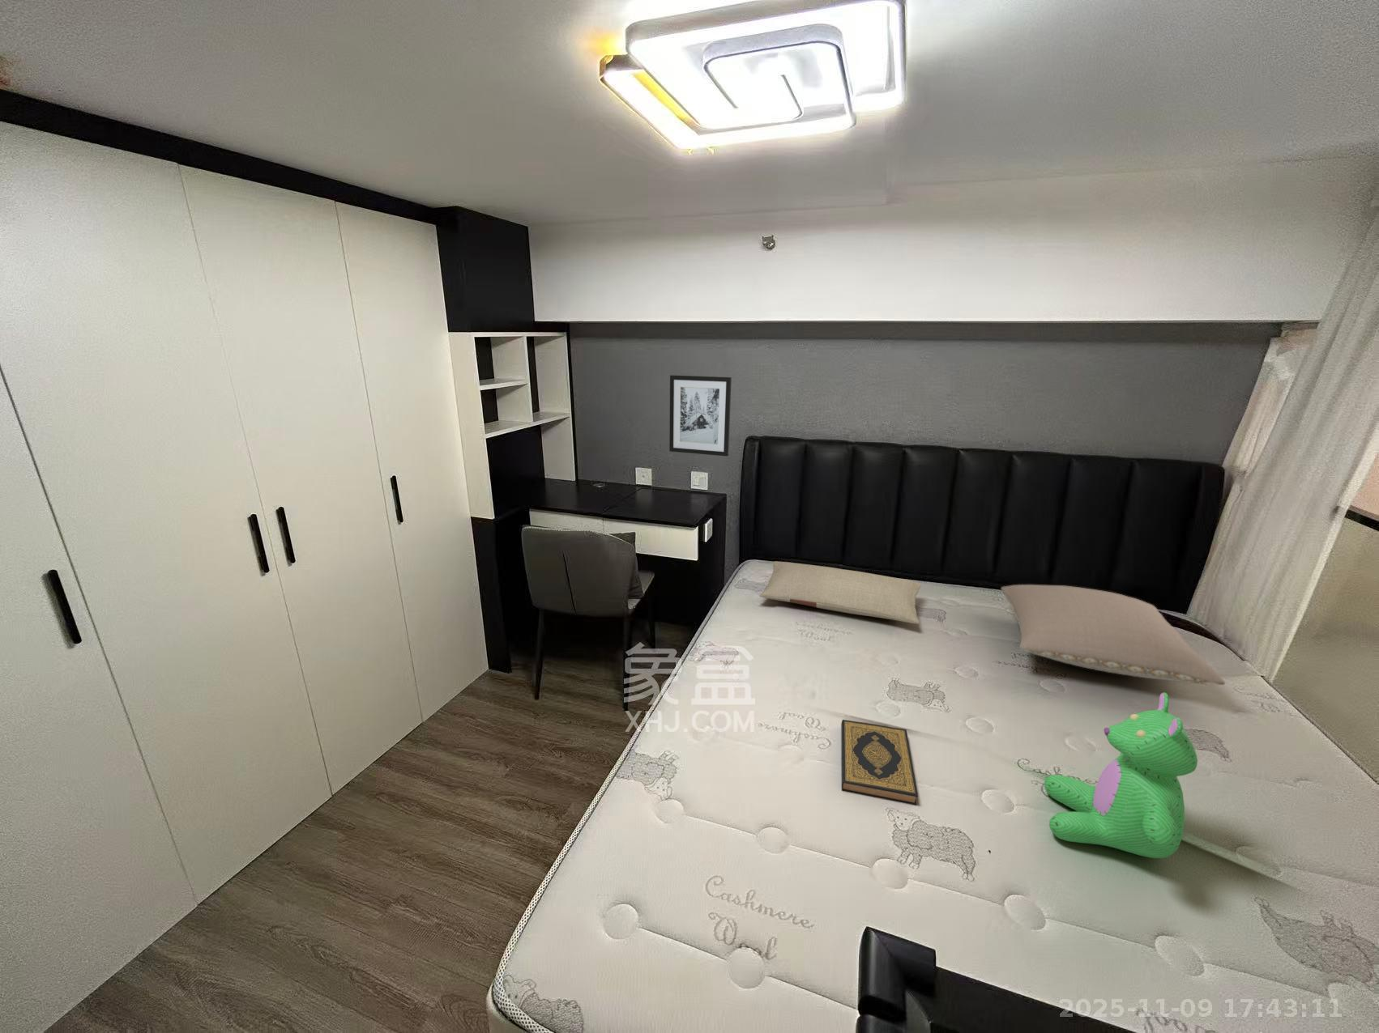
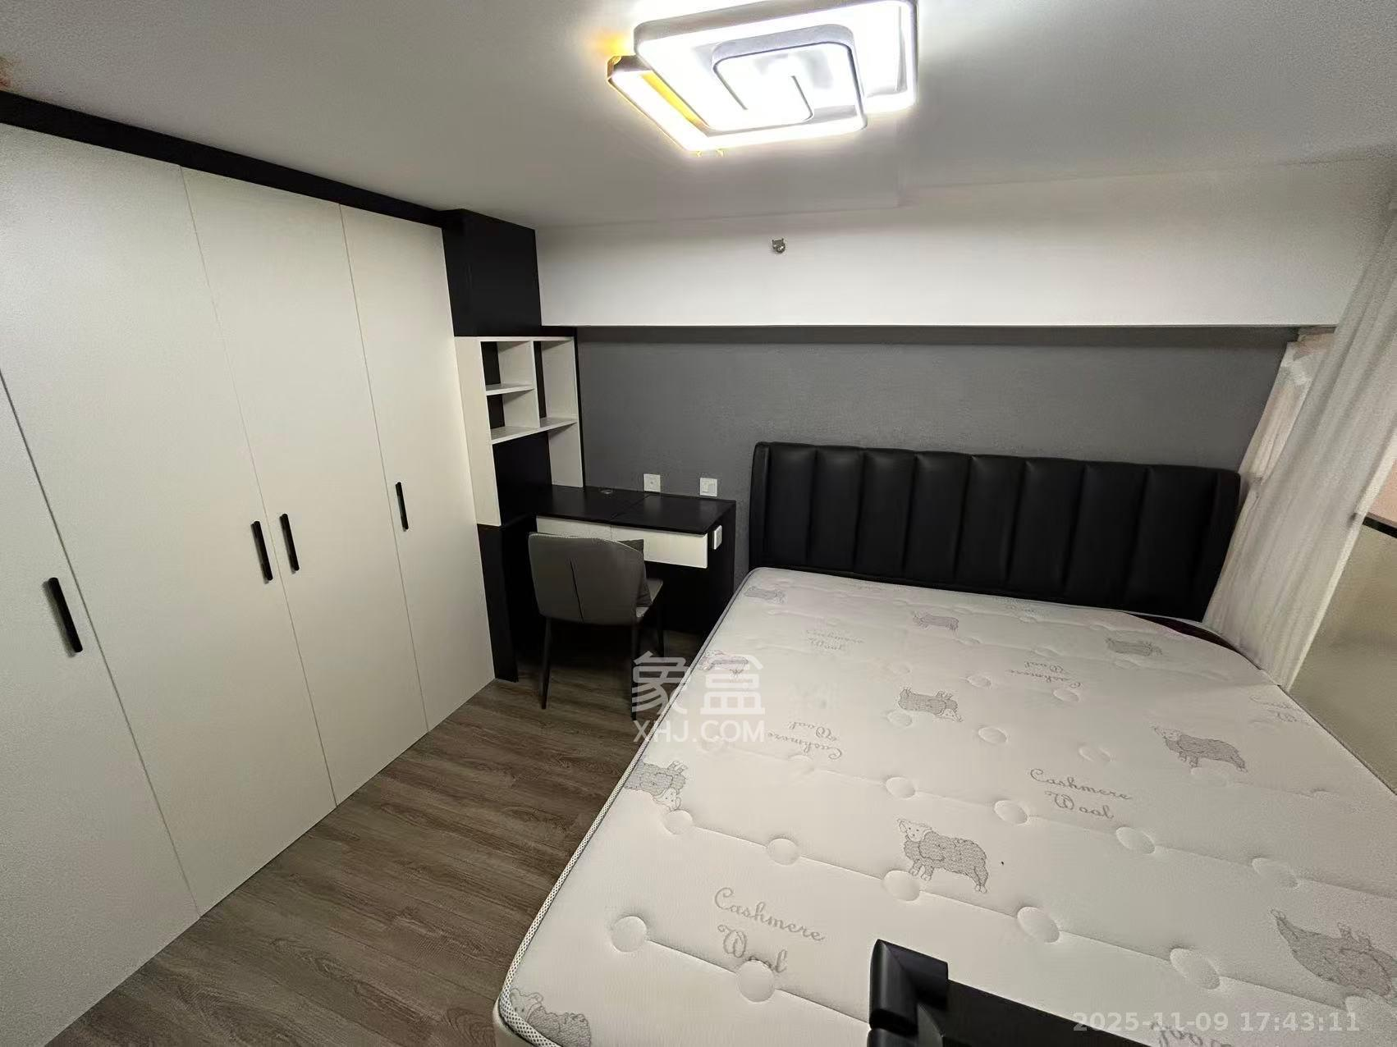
- hardback book (875, 757)
- teddy bear (1121, 767)
- pillow (839, 589)
- wall art (699, 416)
- pillow (1093, 627)
